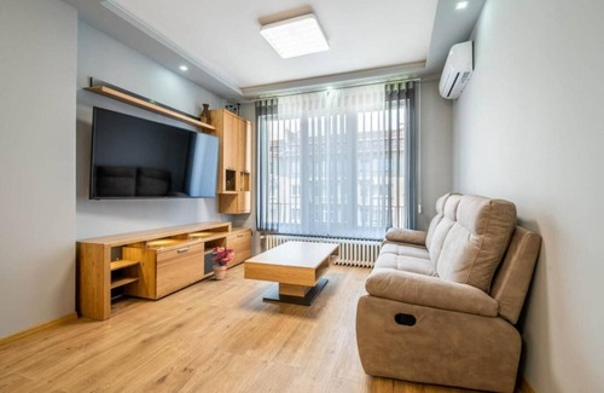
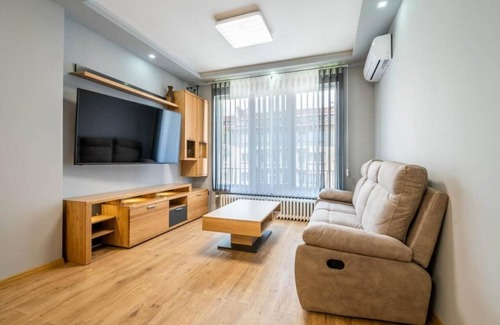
- potted plant (221, 262)
